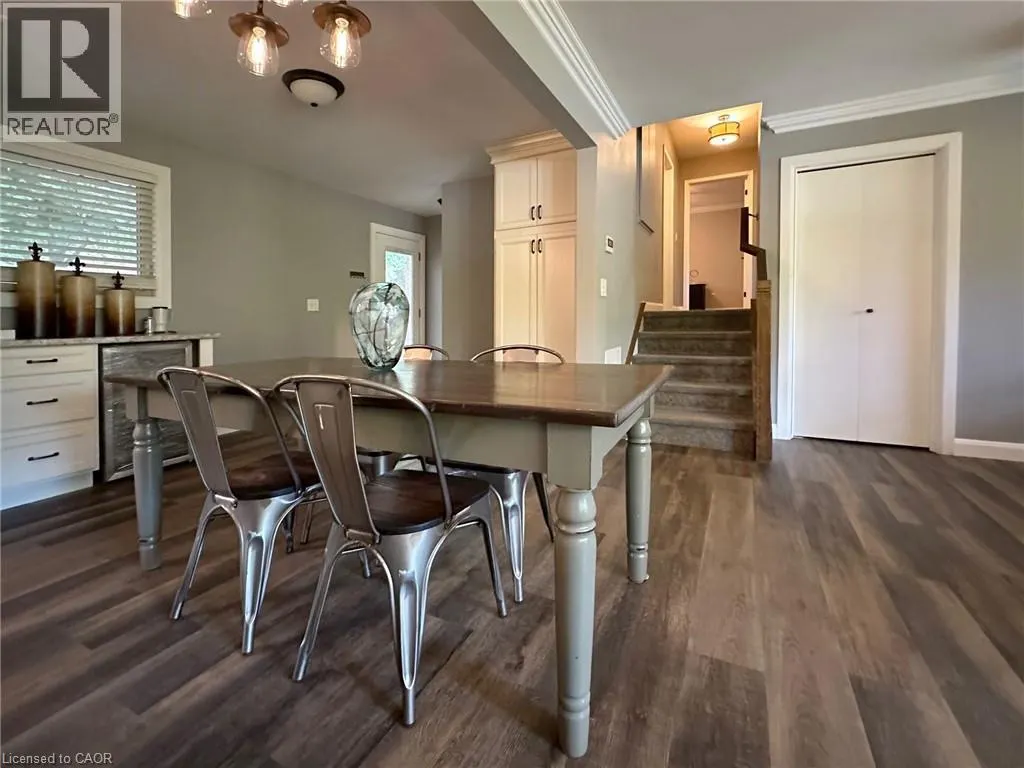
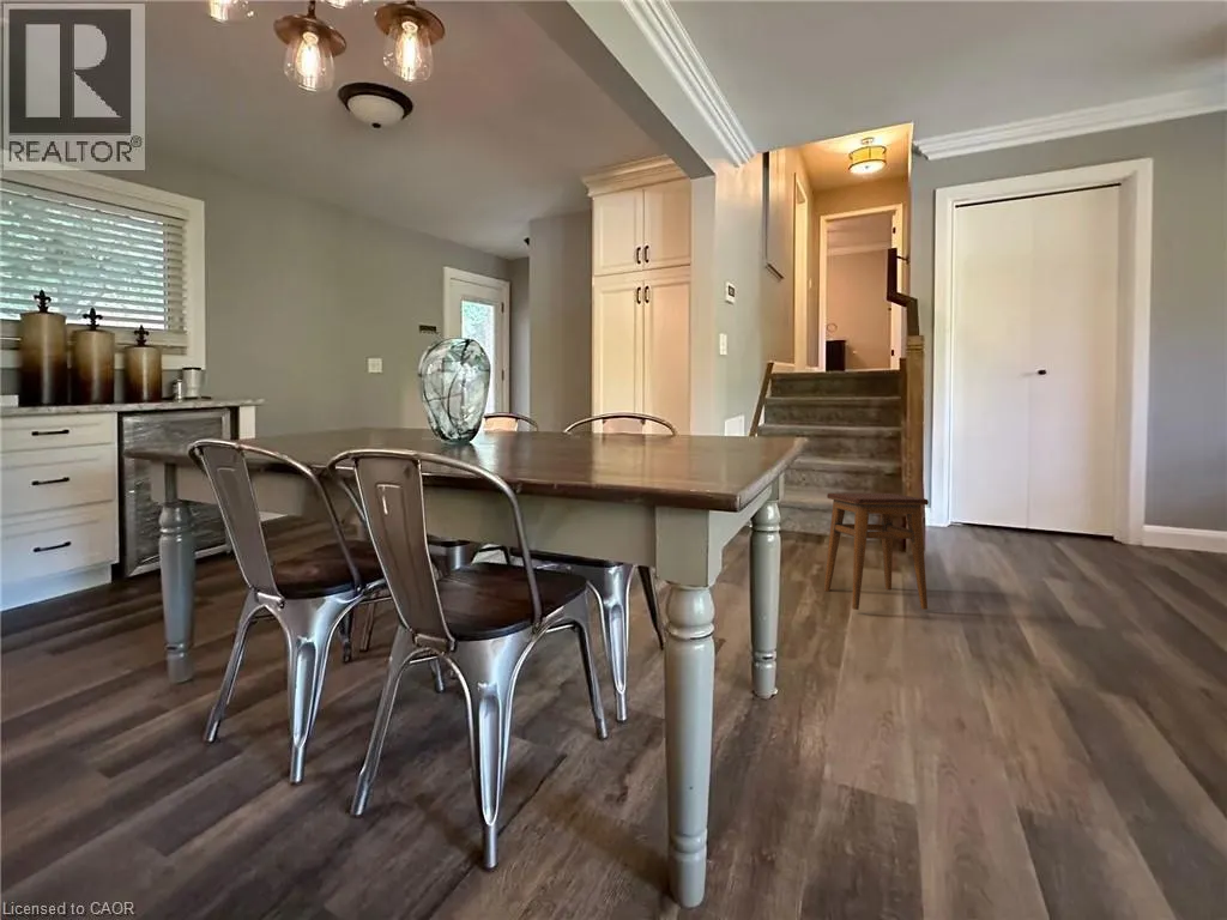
+ stool (865, 545)
